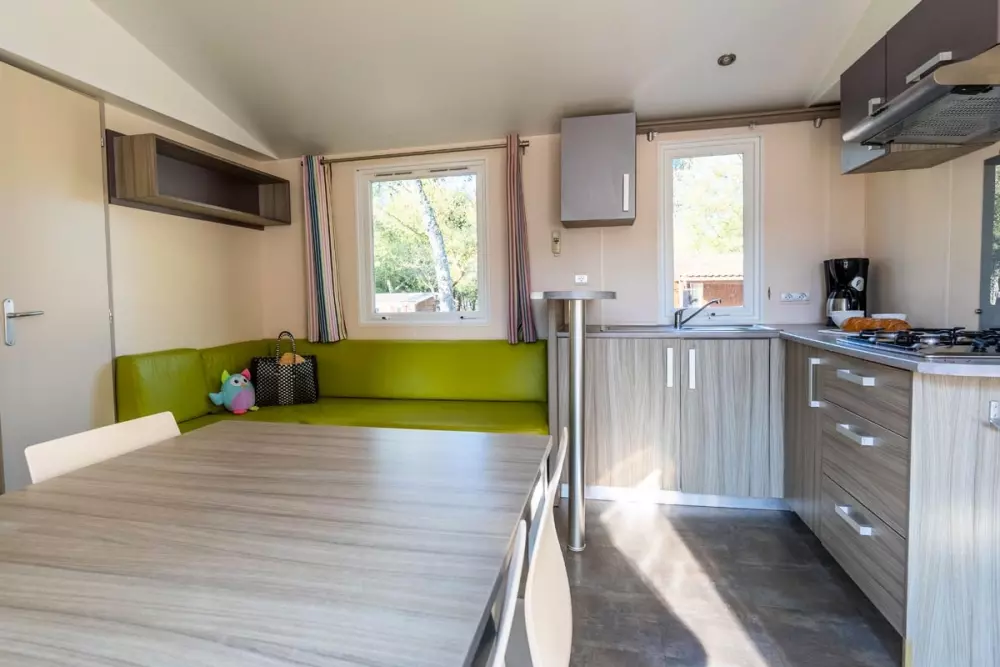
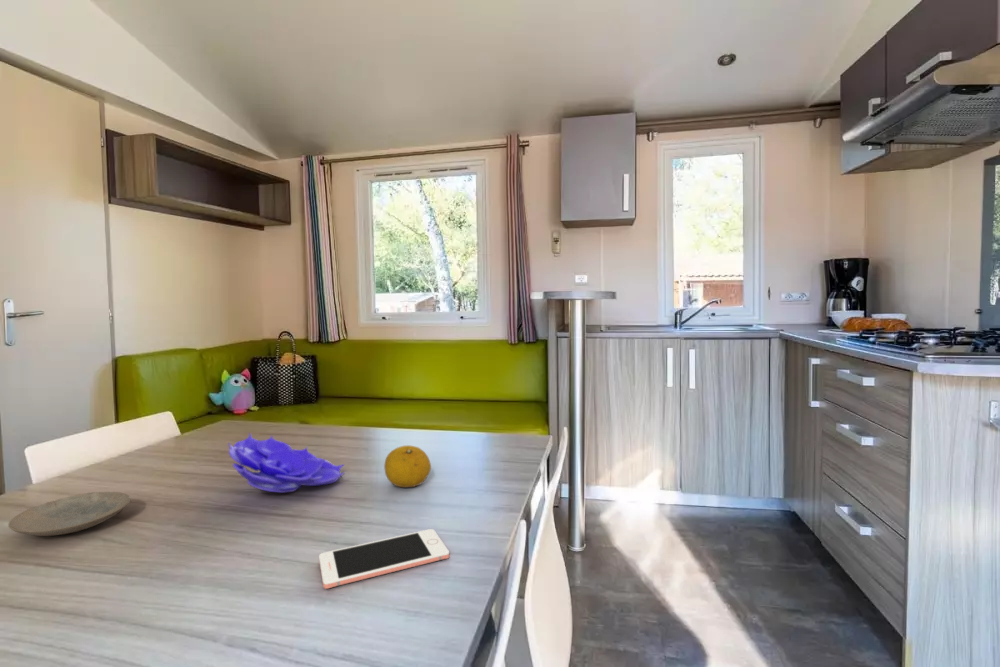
+ plate (73, 516)
+ fruit (407, 465)
+ decorative bowl (286, 461)
+ cell phone (384, 556)
